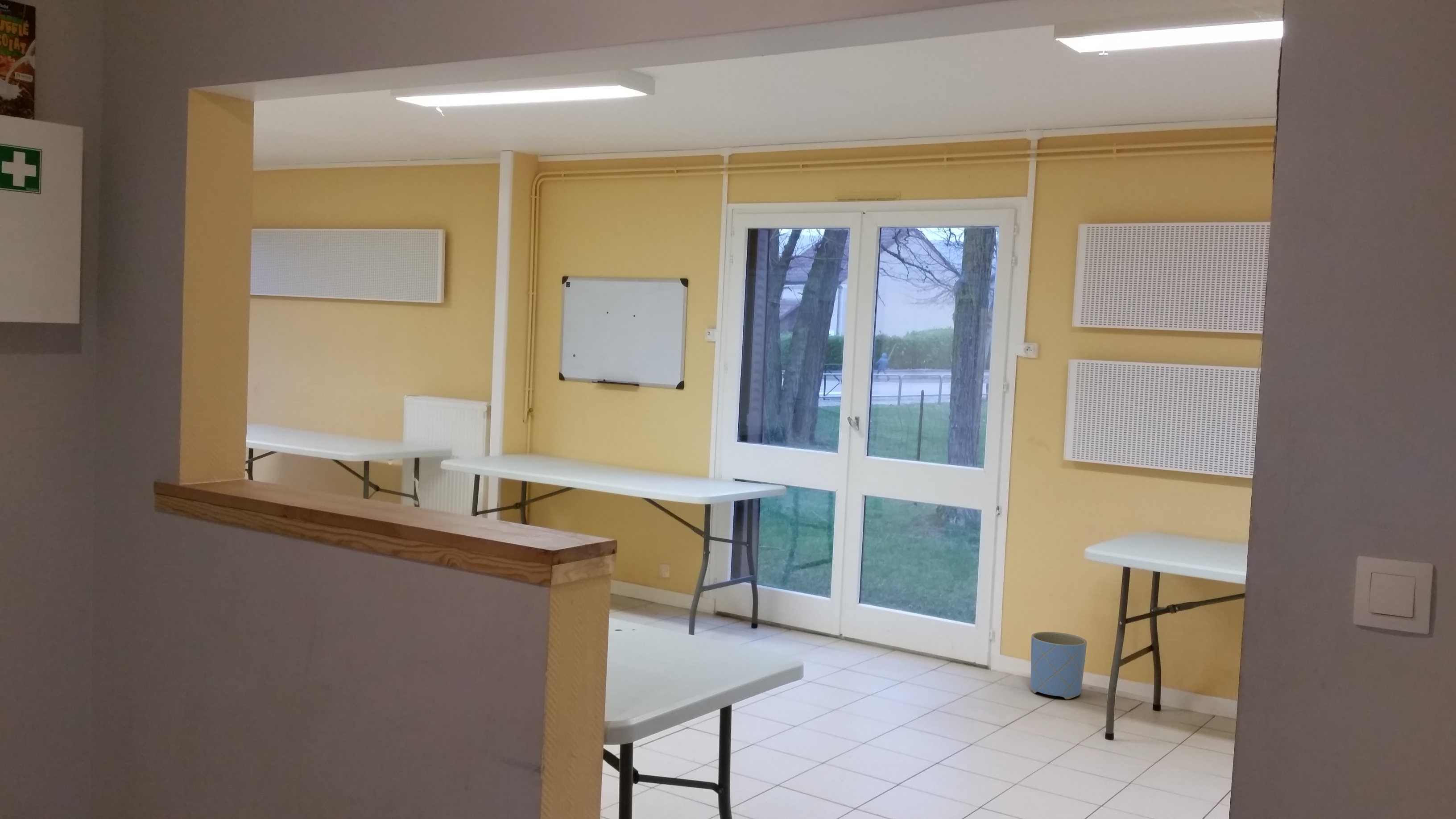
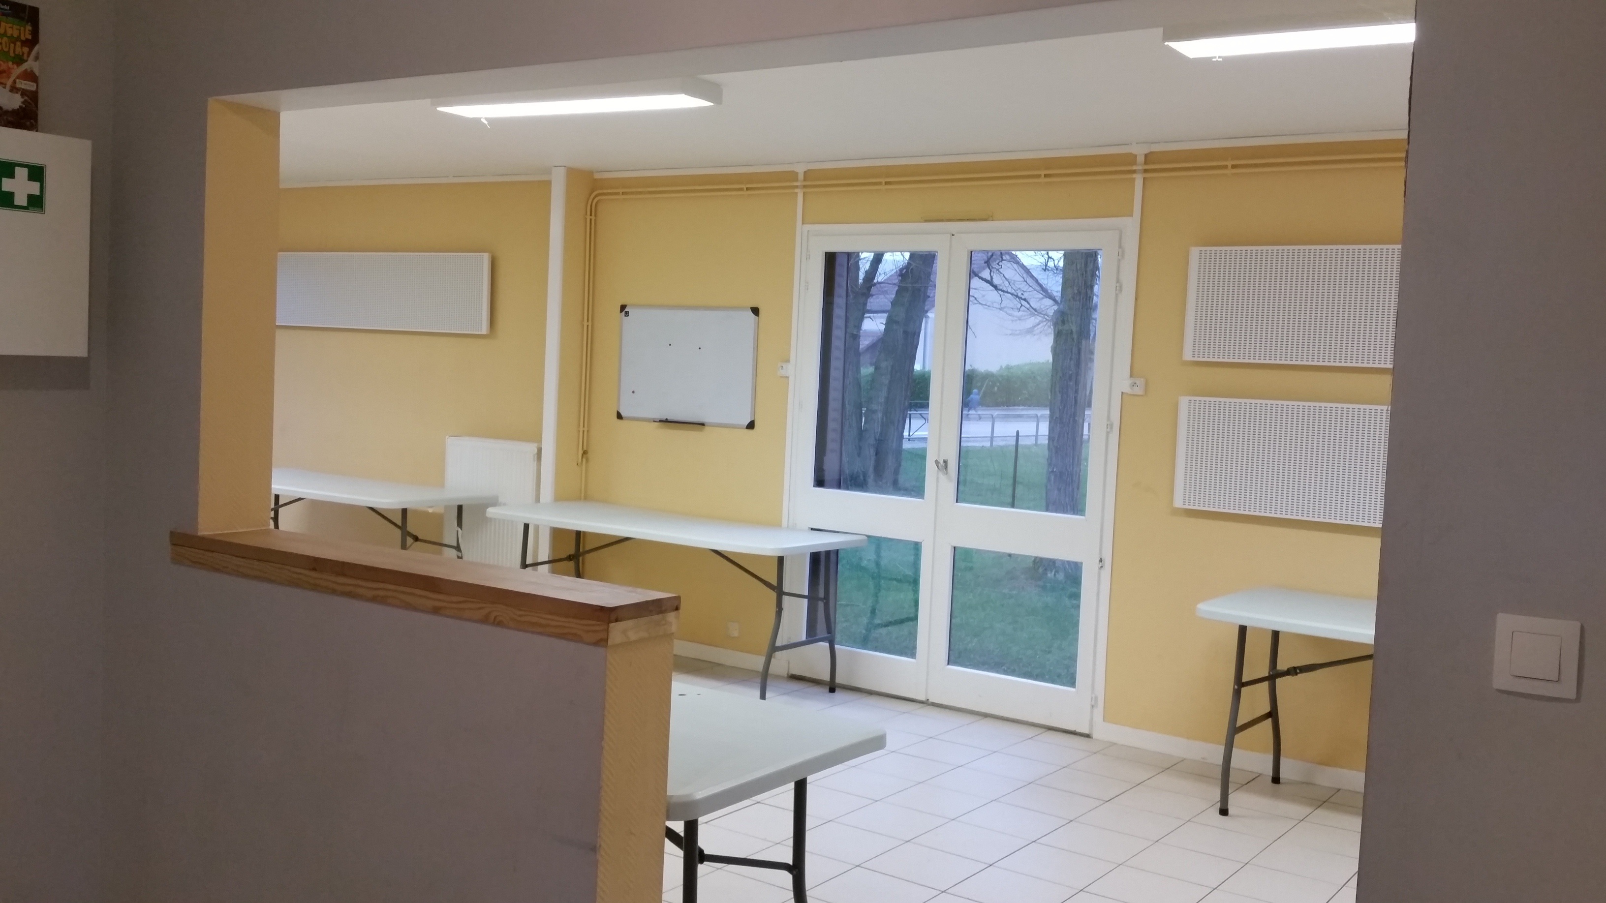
- planter (1057, 665)
